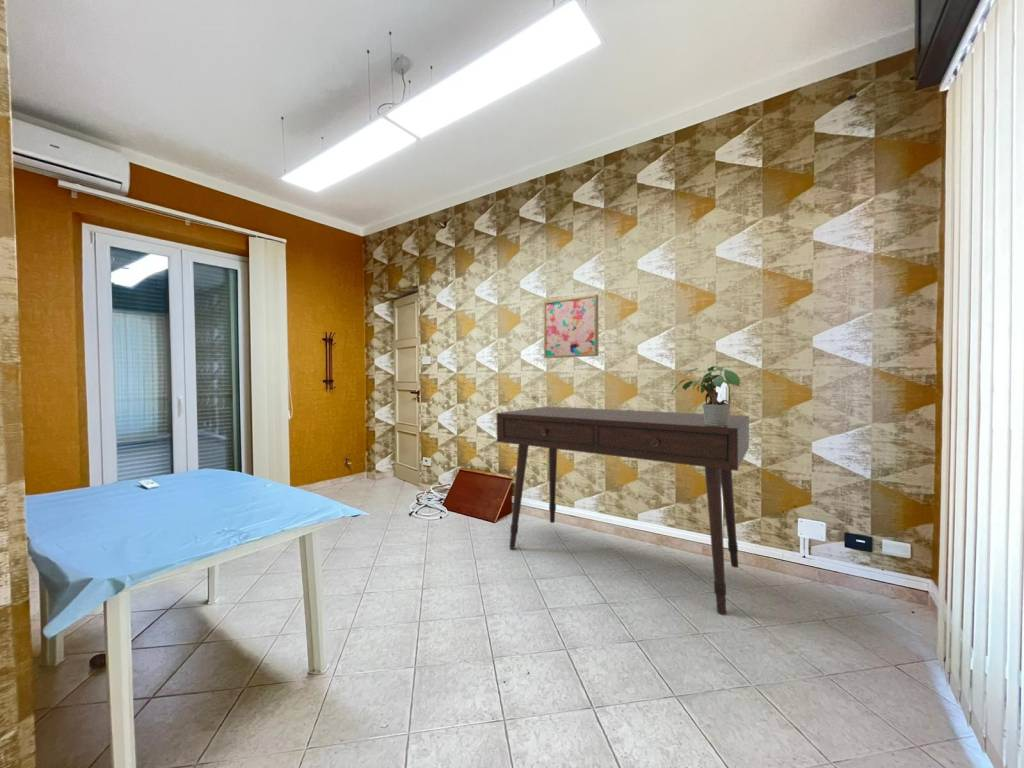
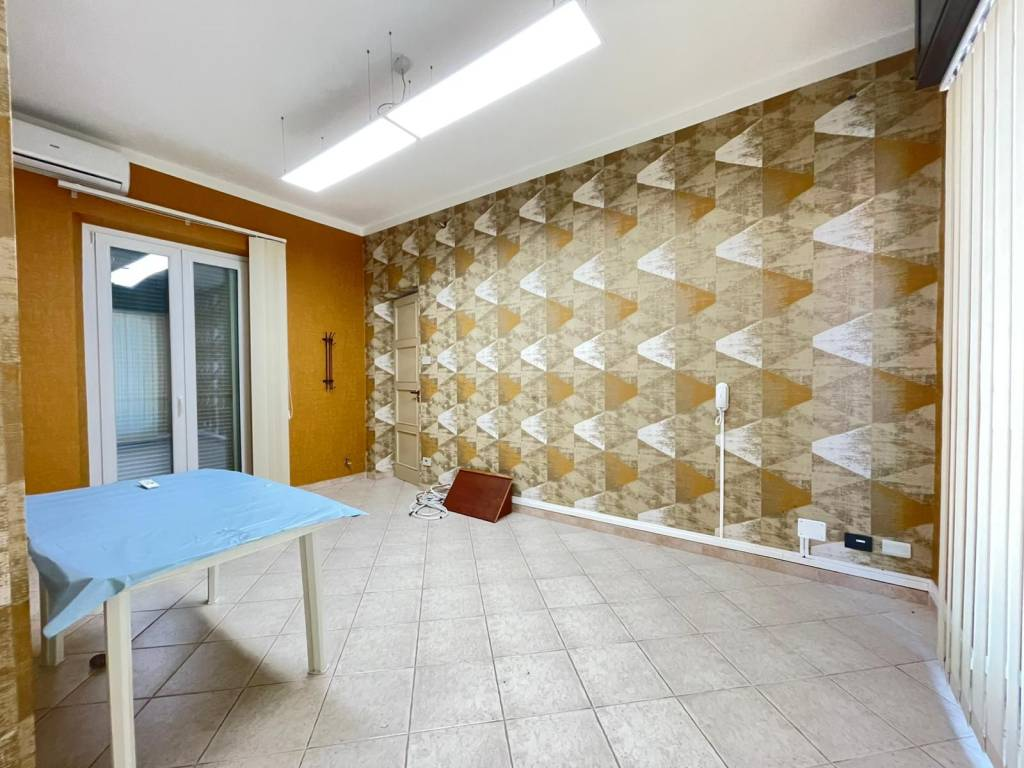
- desk (619, 456)
- potted plant (707, 394)
- wall art (570, 327)
